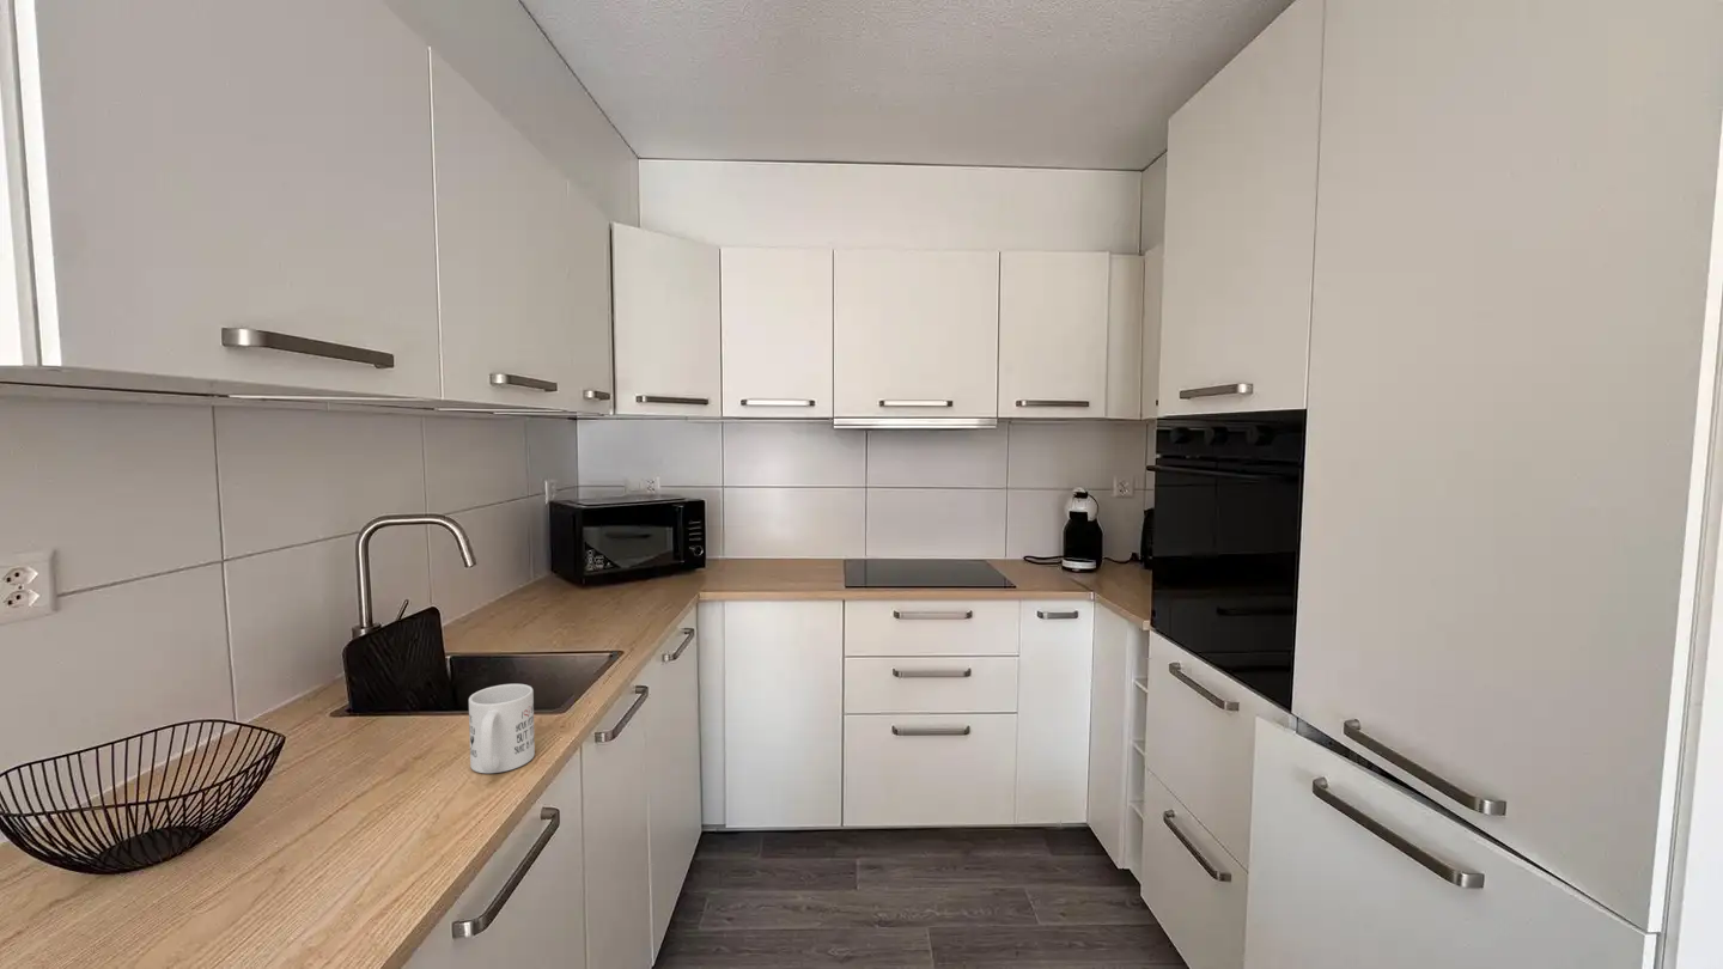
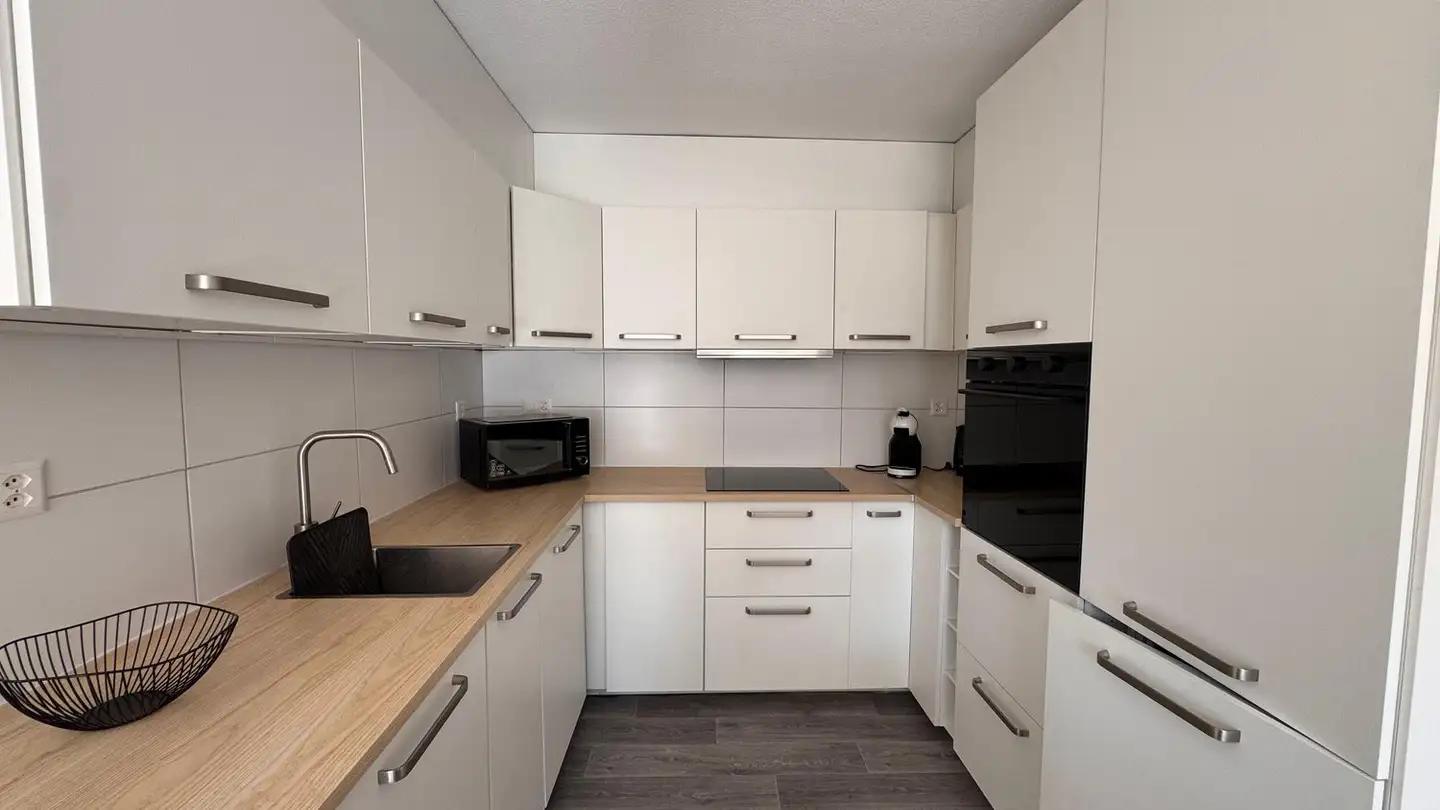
- mug (498, 731)
